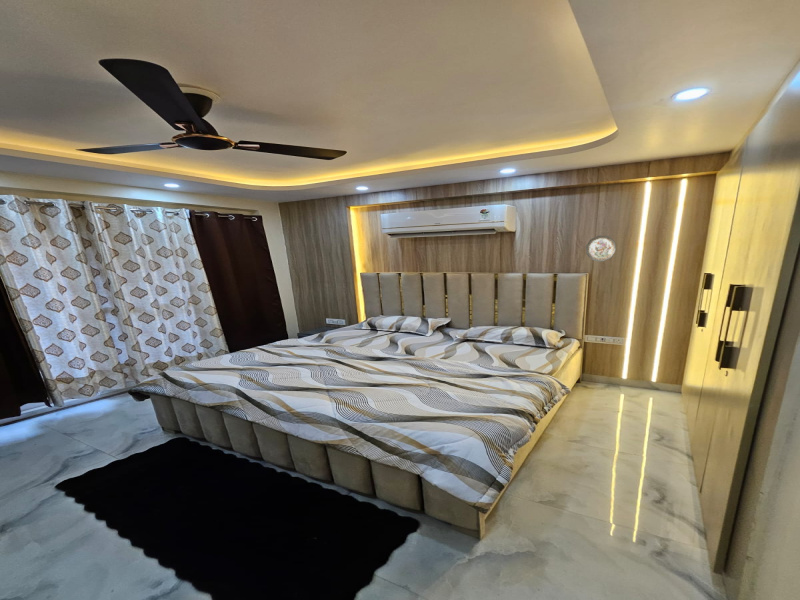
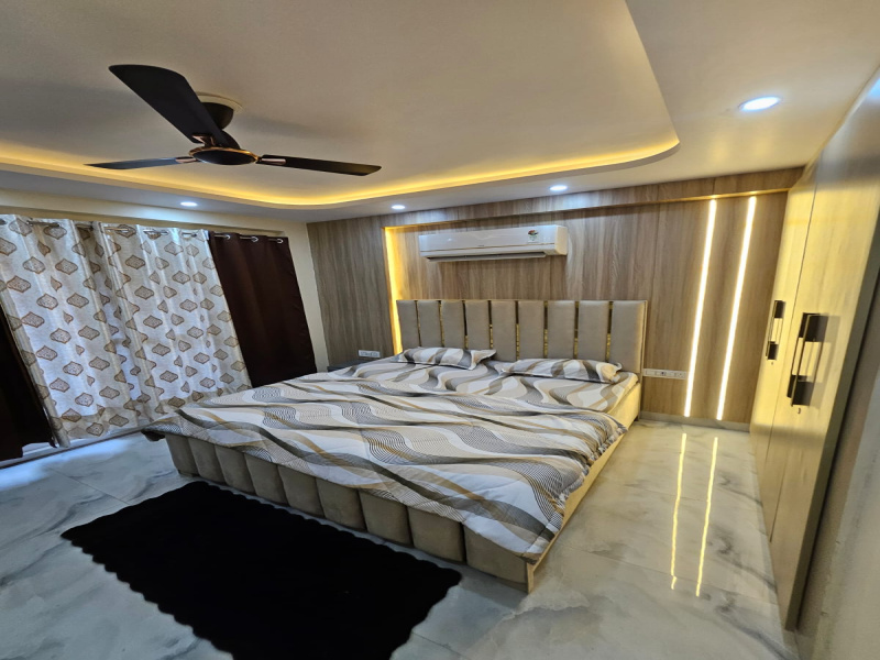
- decorative plate (600, 248)
